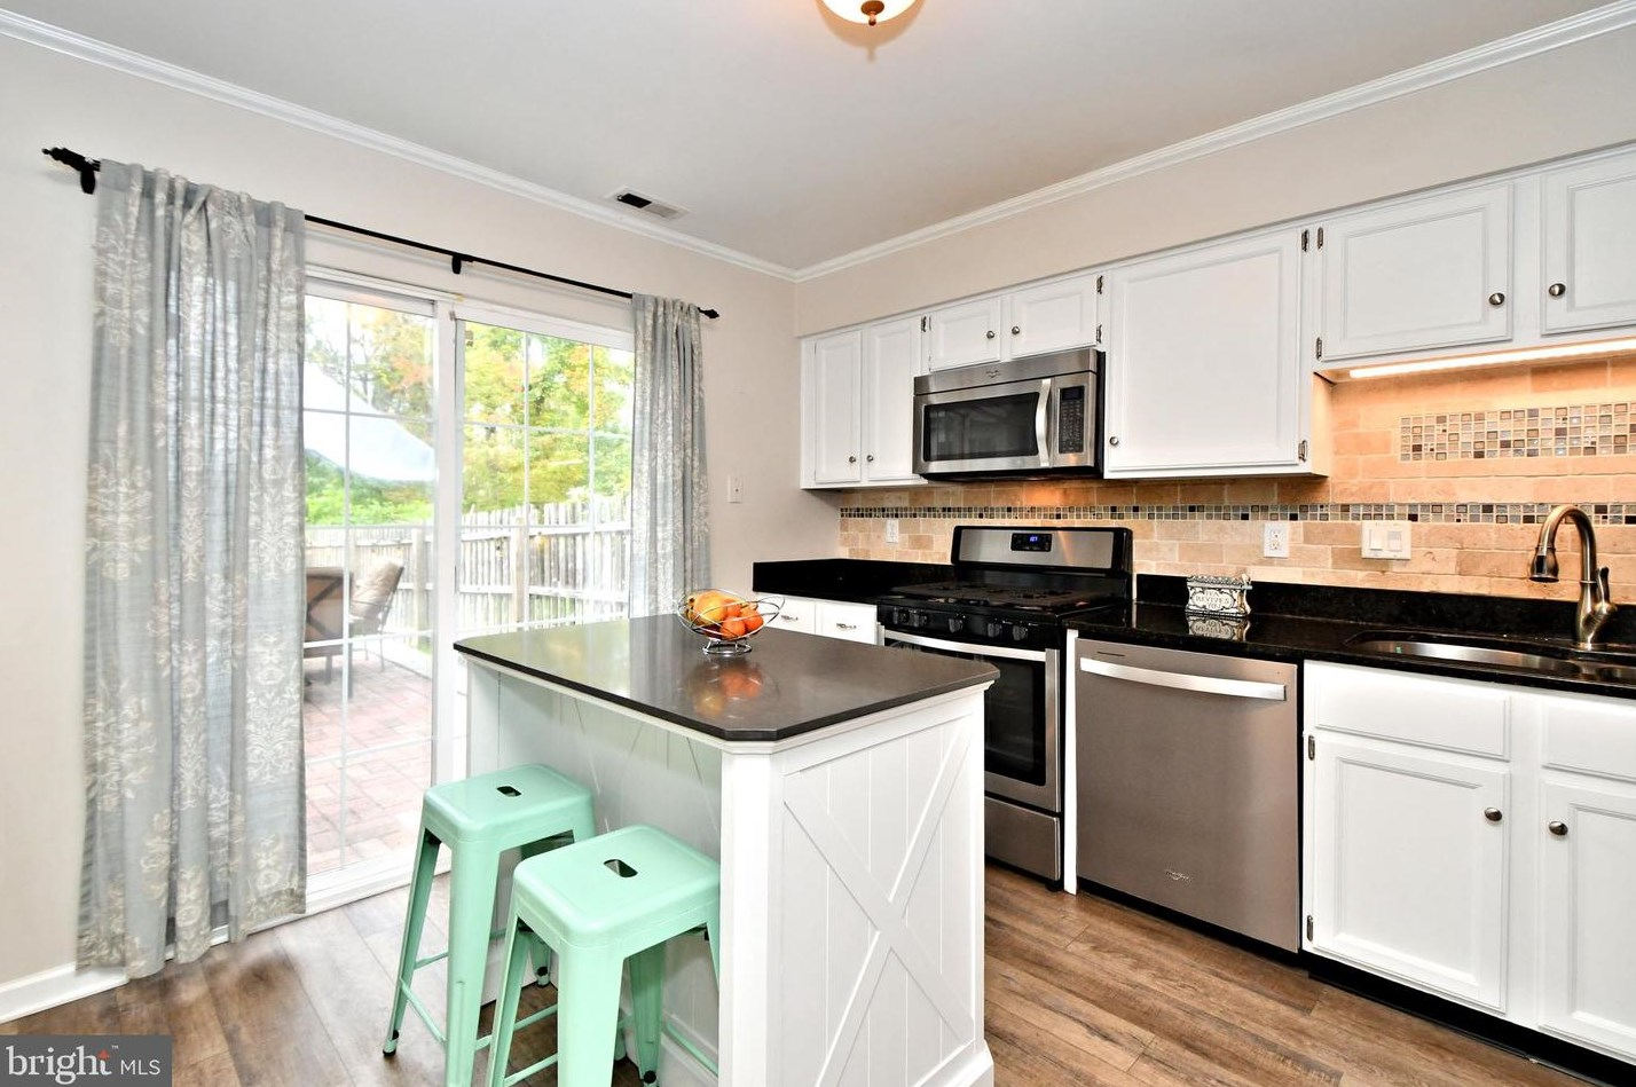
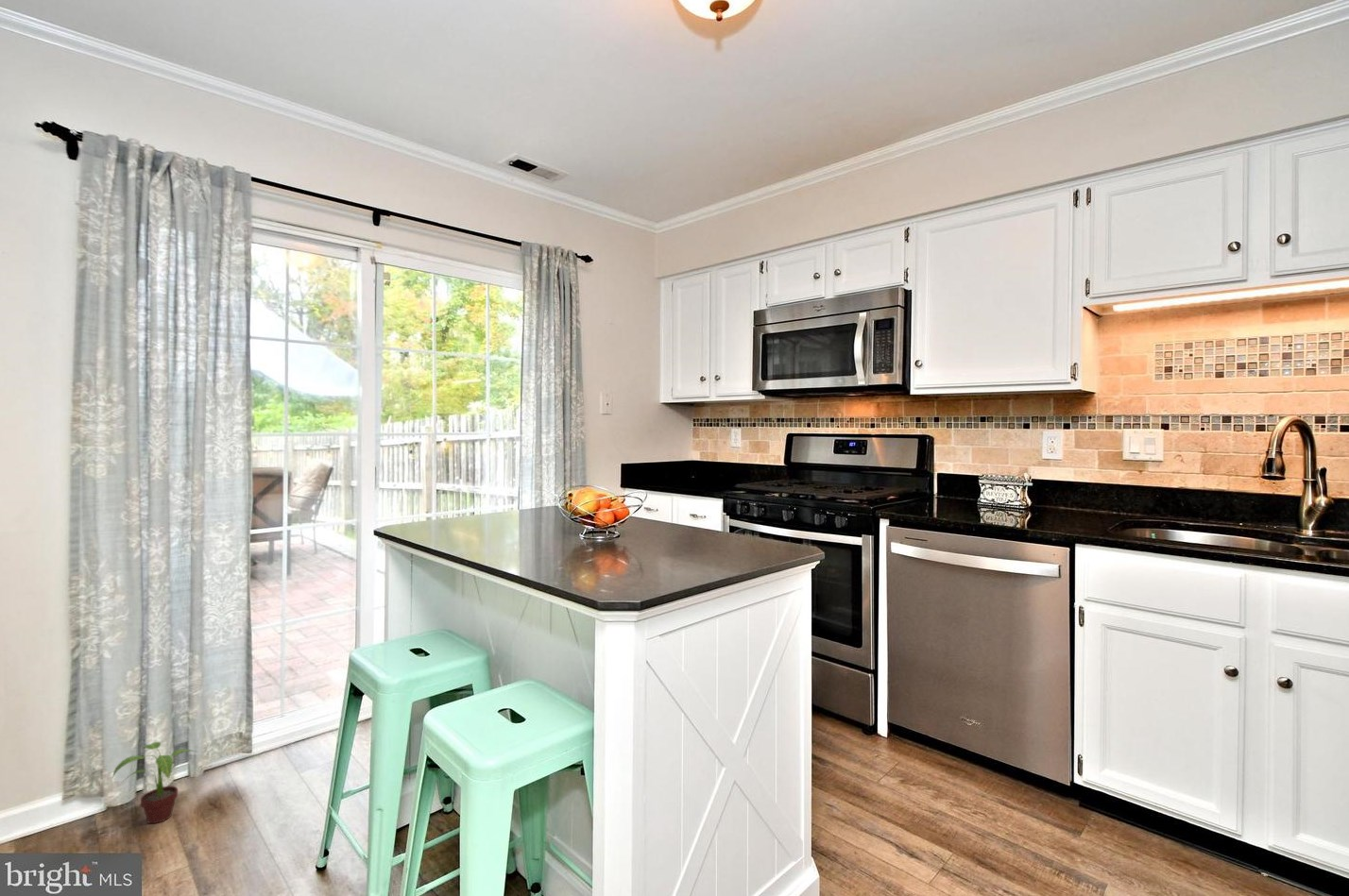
+ potted plant (156, 783)
